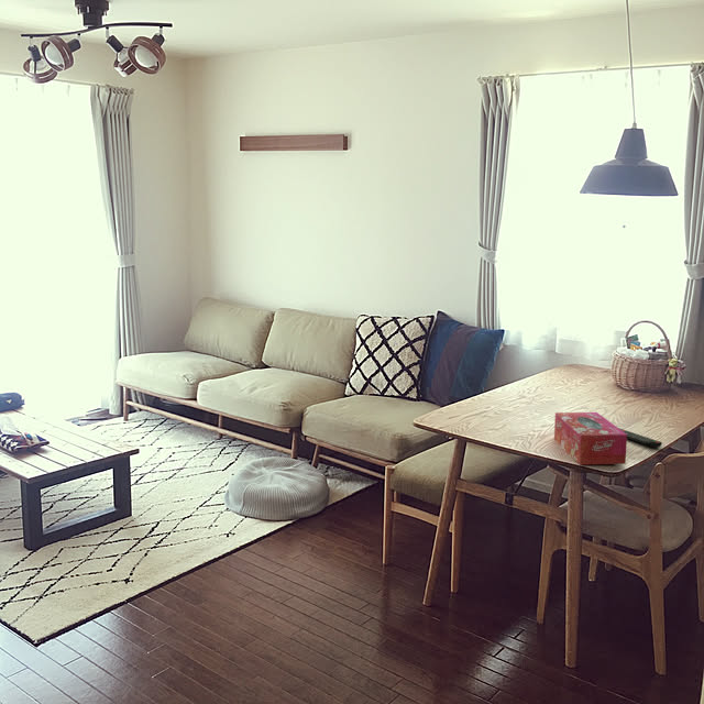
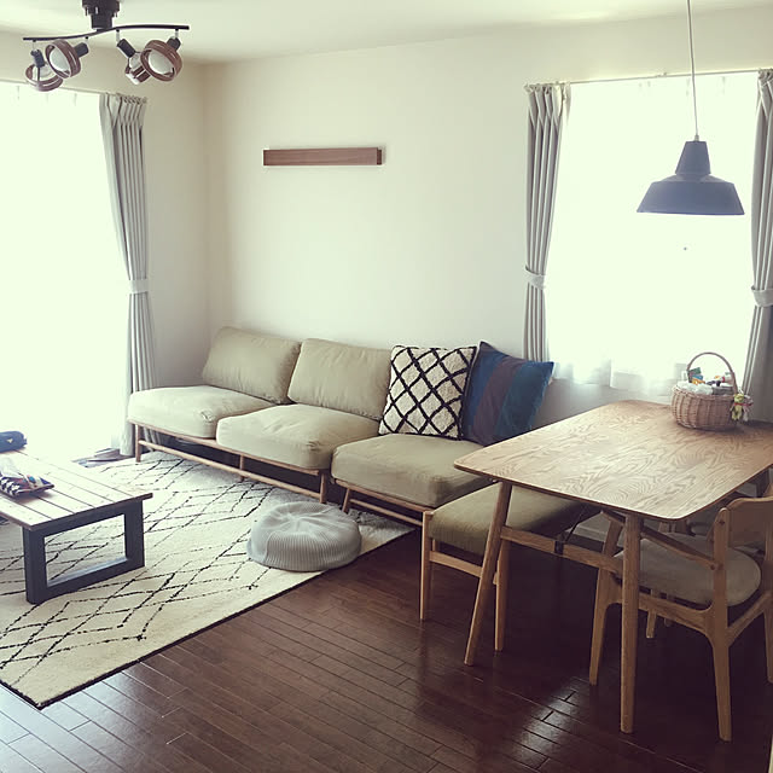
- tissue box (588, 437)
- remote control (631, 437)
